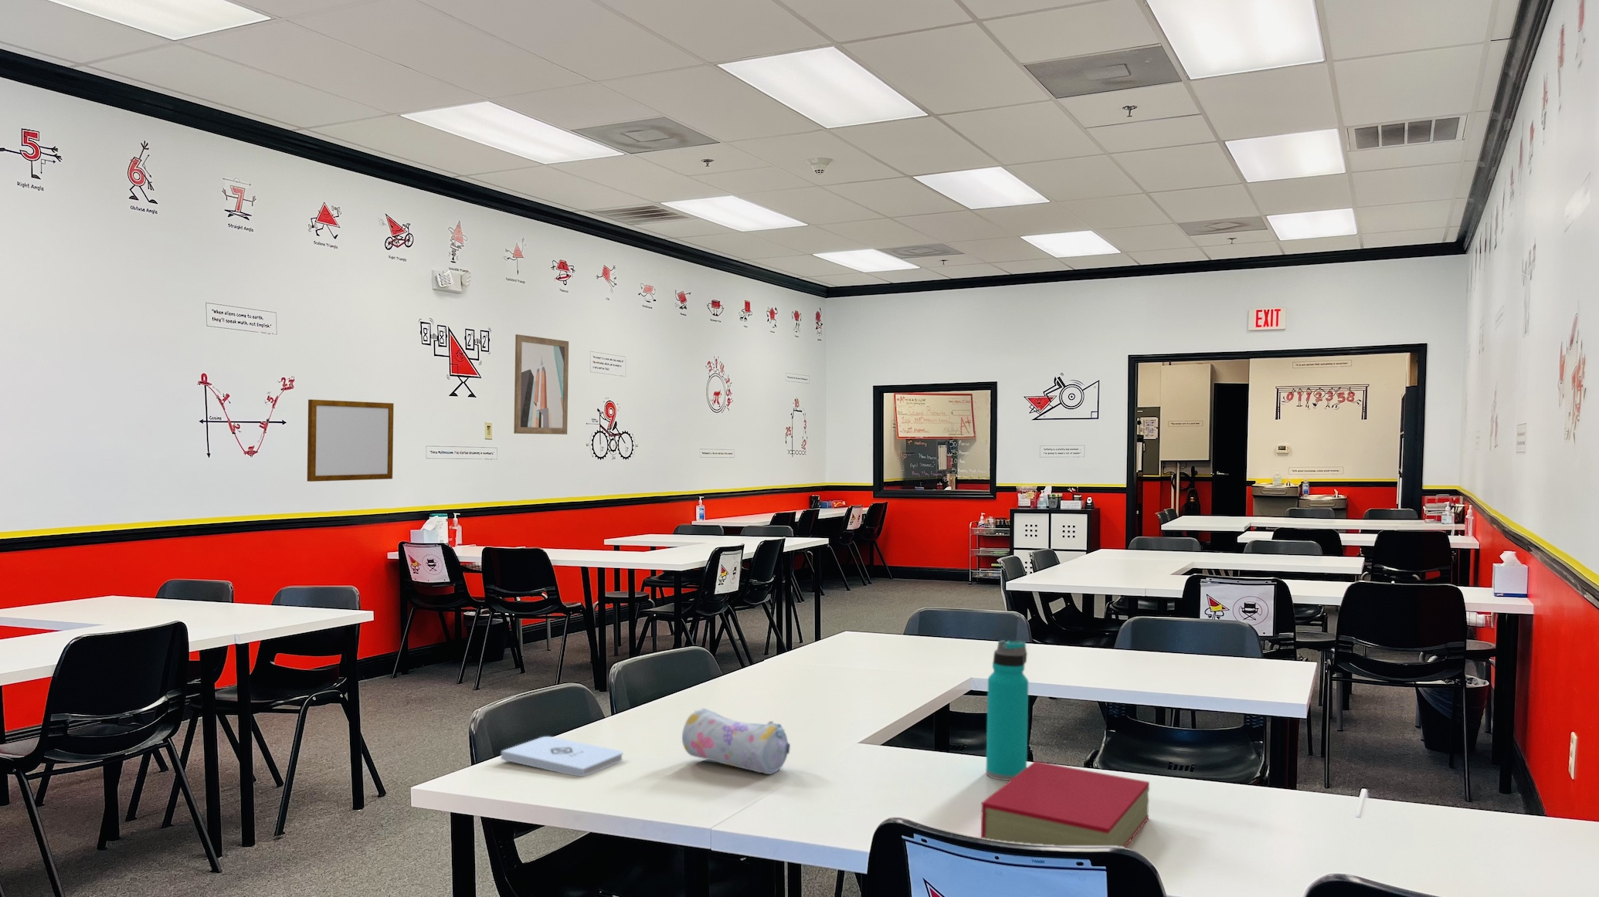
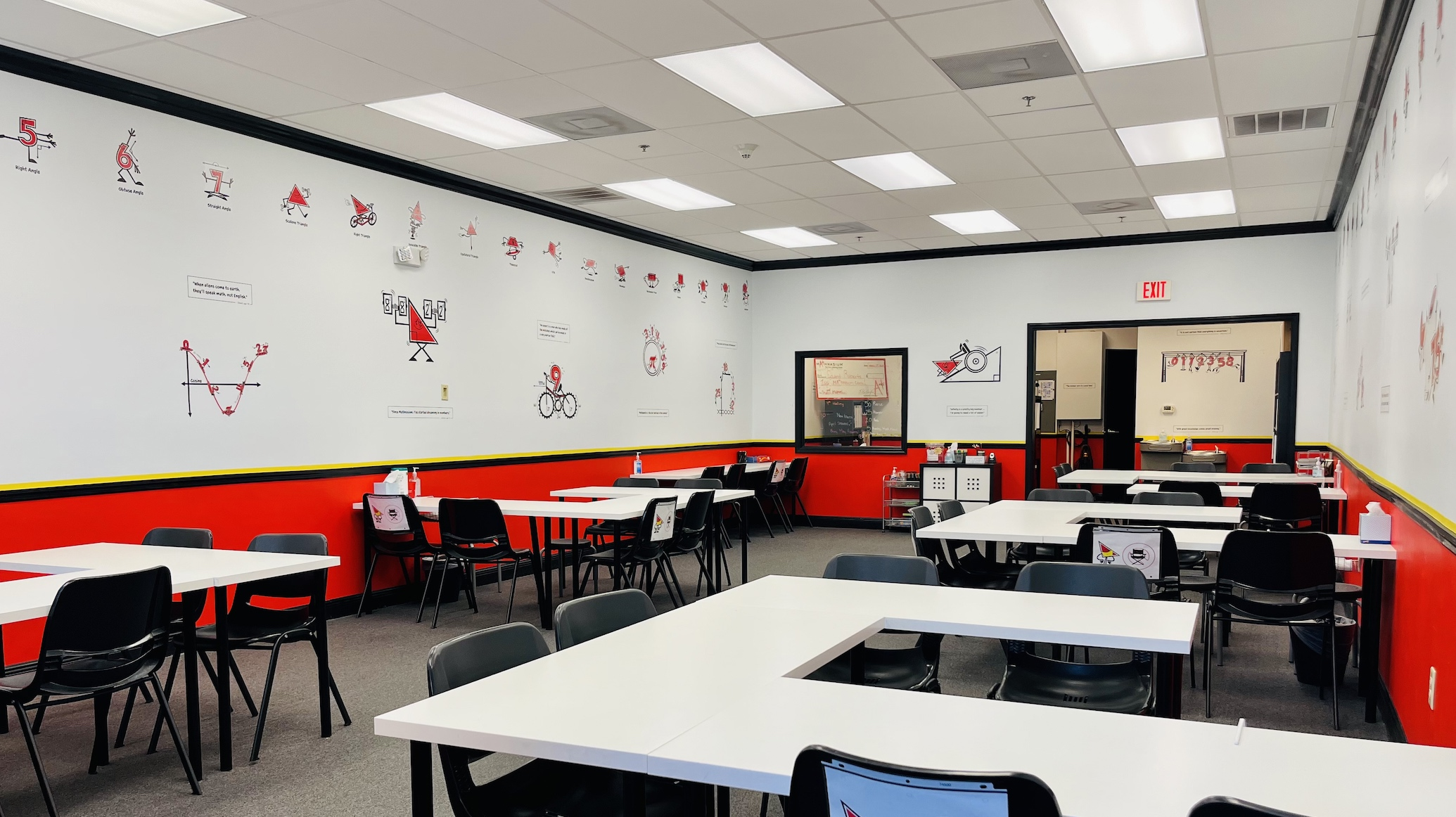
- notepad (563, 755)
- book (1069, 810)
- writing board (351, 440)
- water bottle (1007, 708)
- wall art (541, 386)
- pencil case (735, 740)
